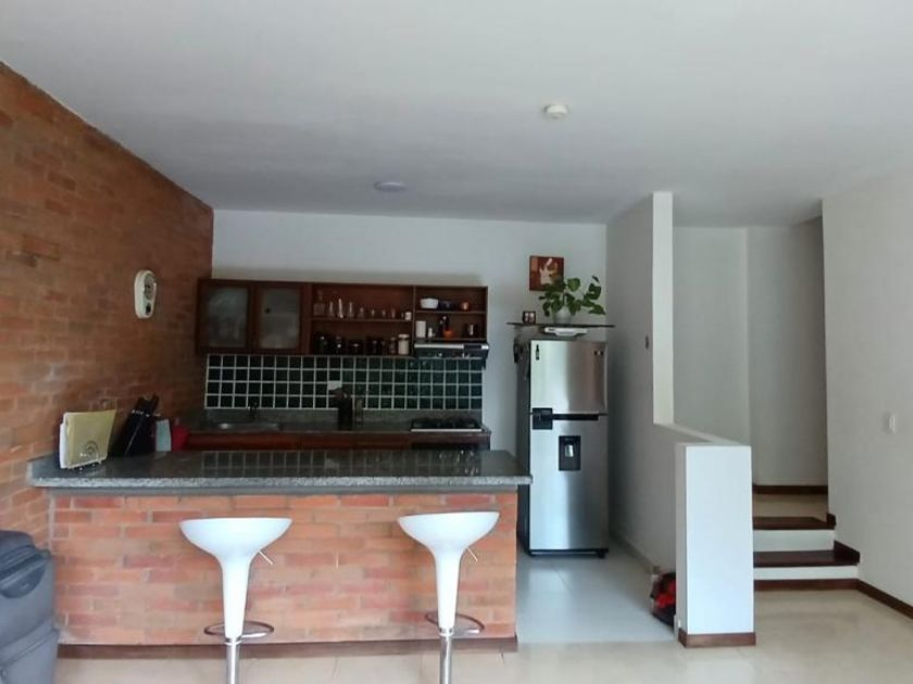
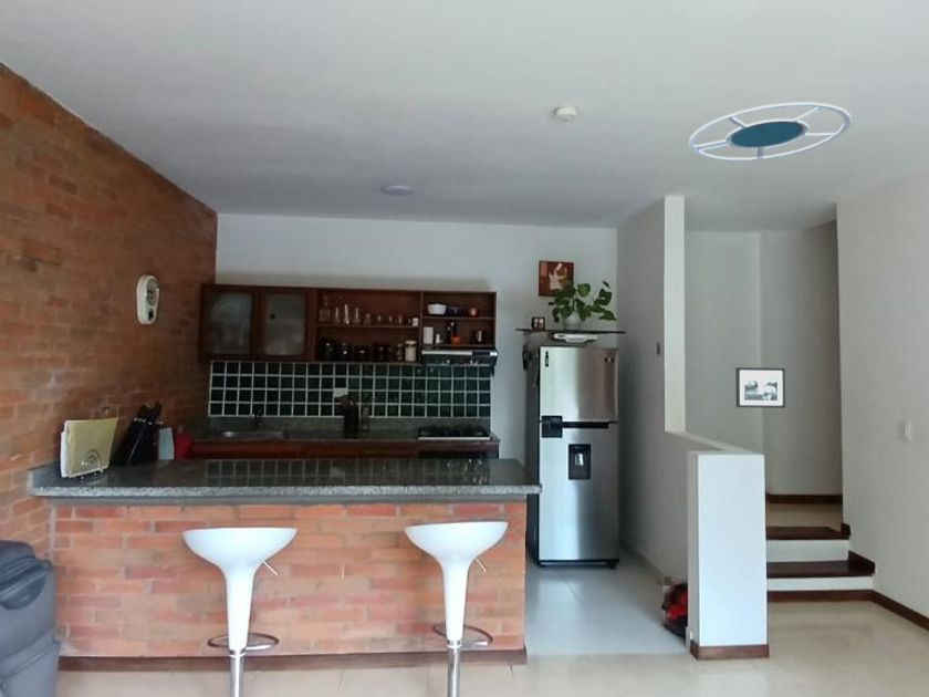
+ picture frame (760, 387)
+ ceiling lamp (765, 128)
